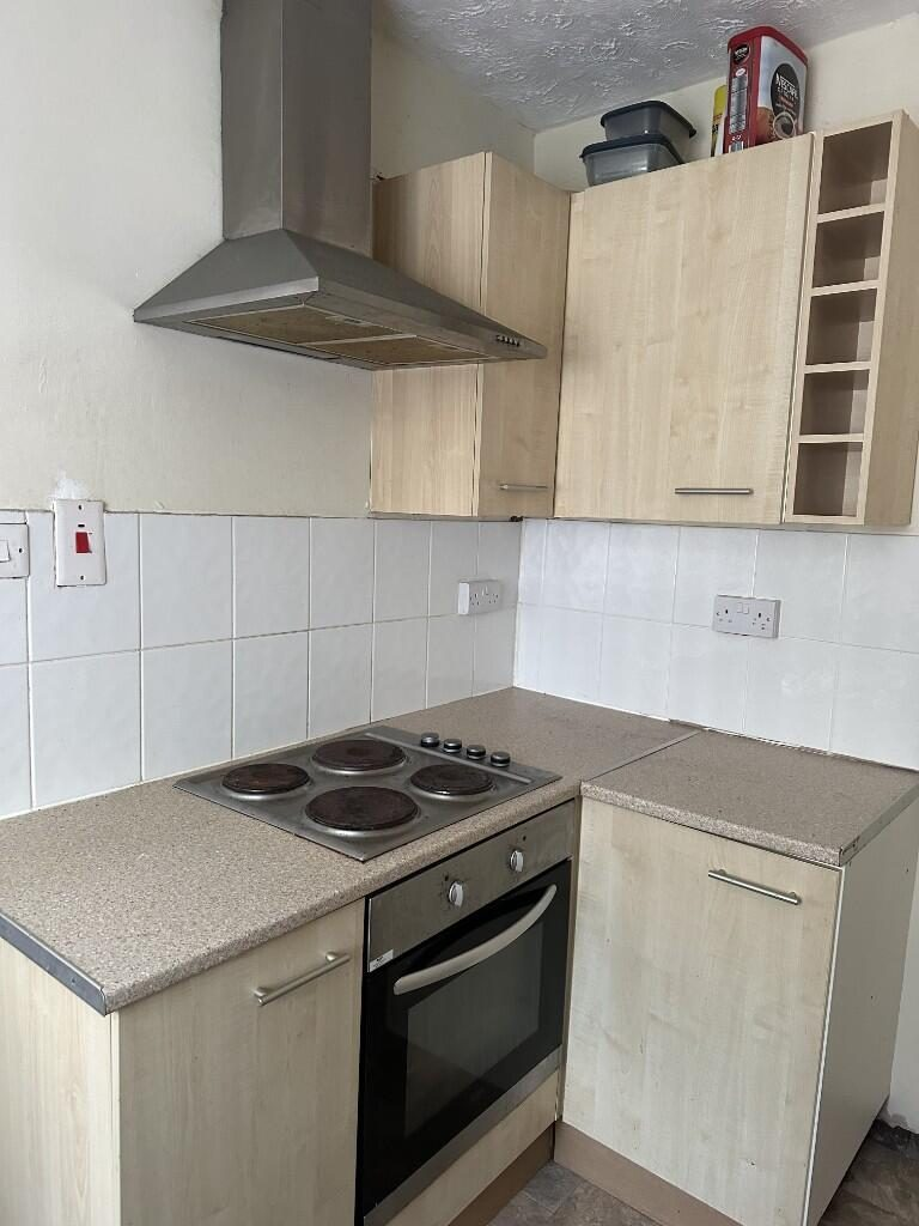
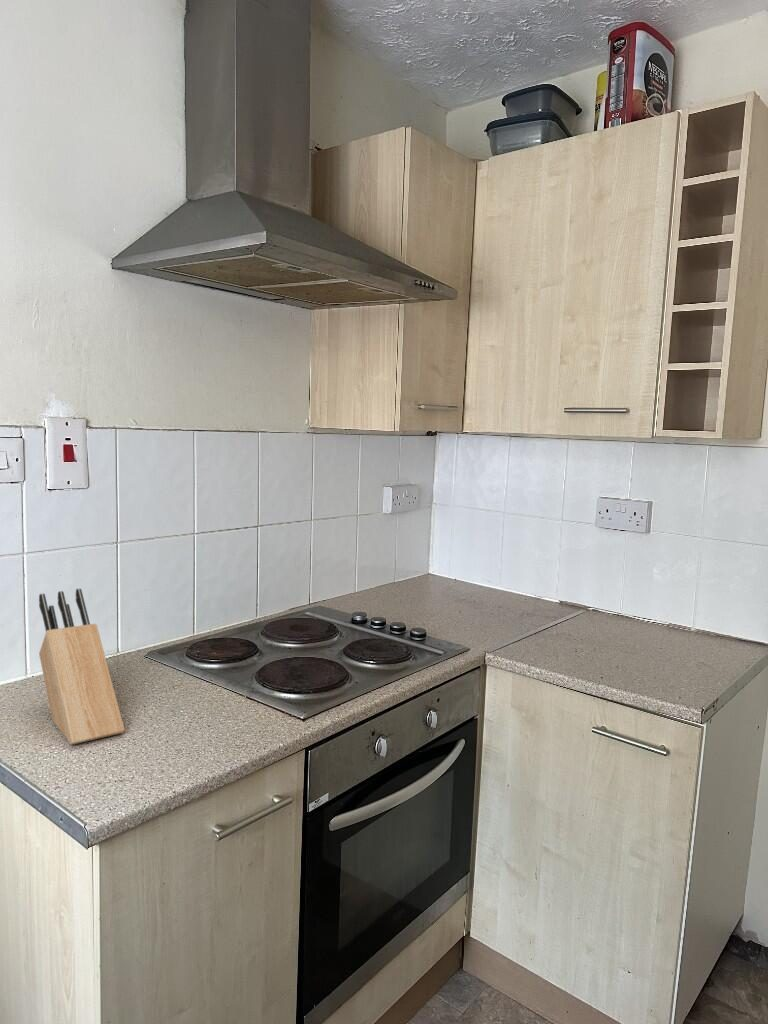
+ knife block (76, 658)
